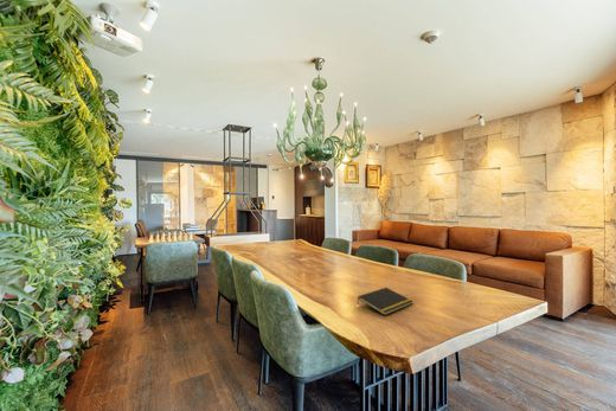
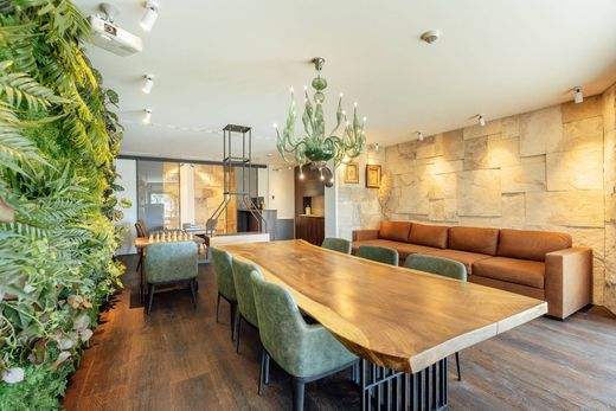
- notepad (385, 300)
